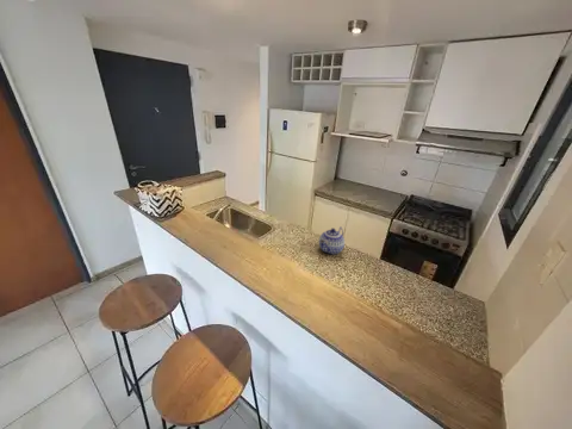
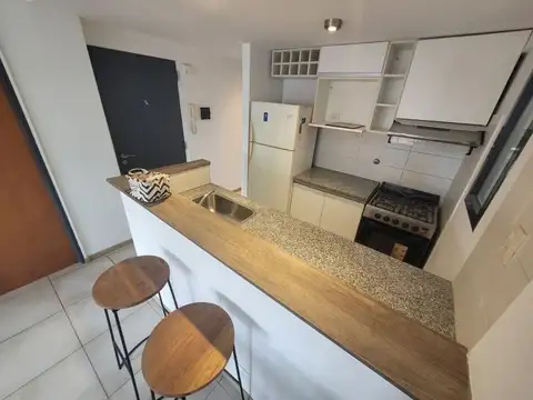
- teapot (331, 238)
